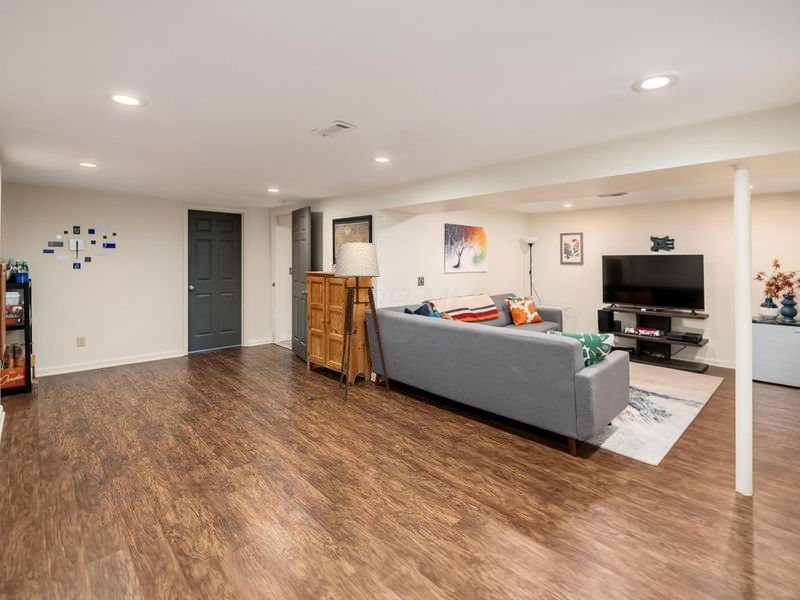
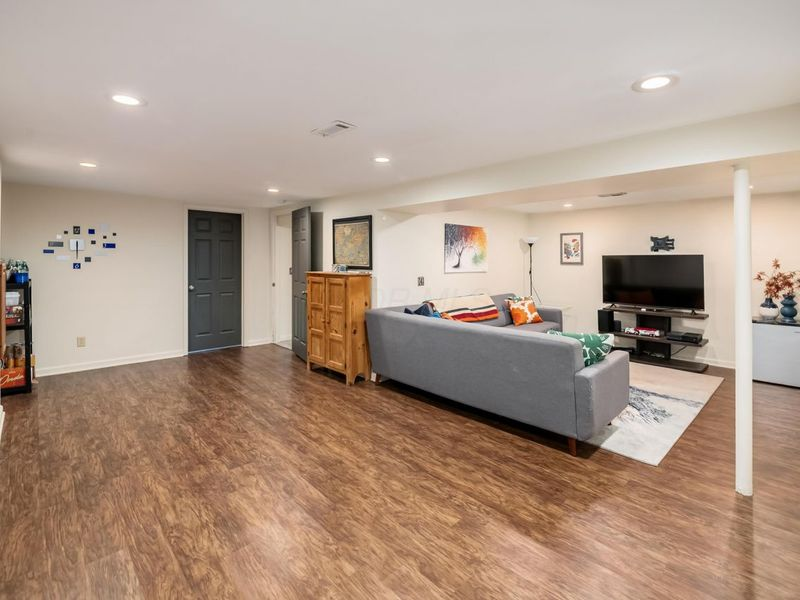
- floor lamp (347, 319)
